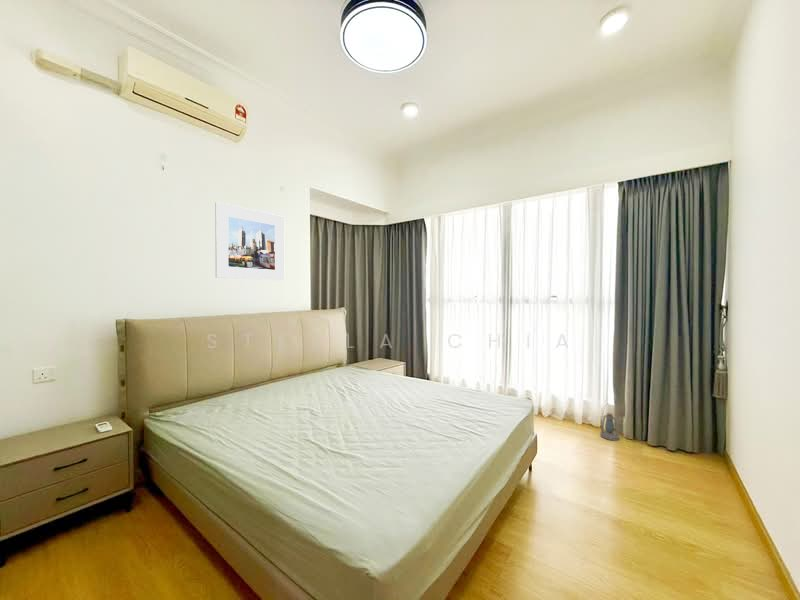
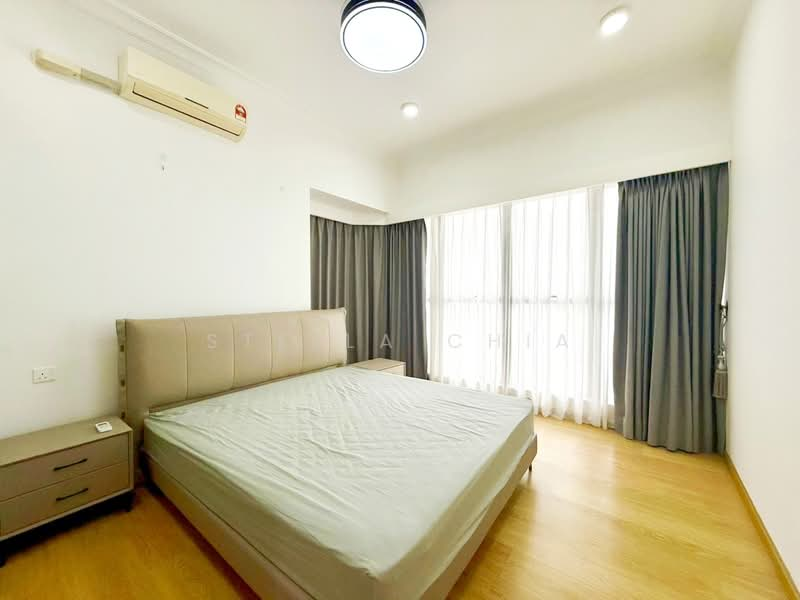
- lantern (609, 420)
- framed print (252, 244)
